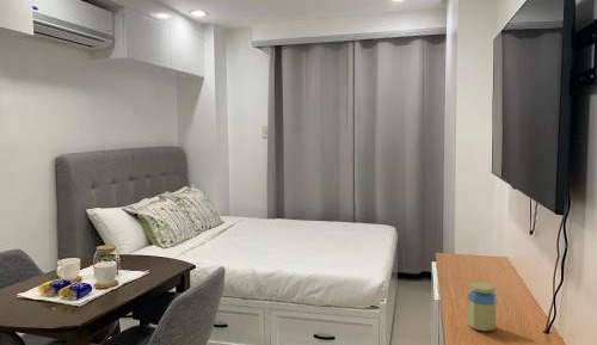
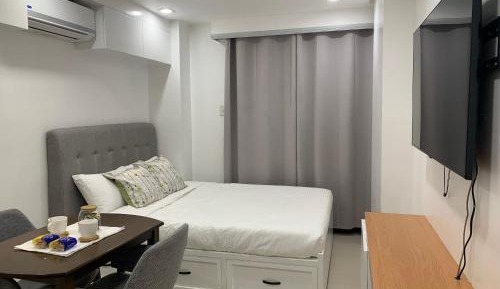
- jar (481, 306)
